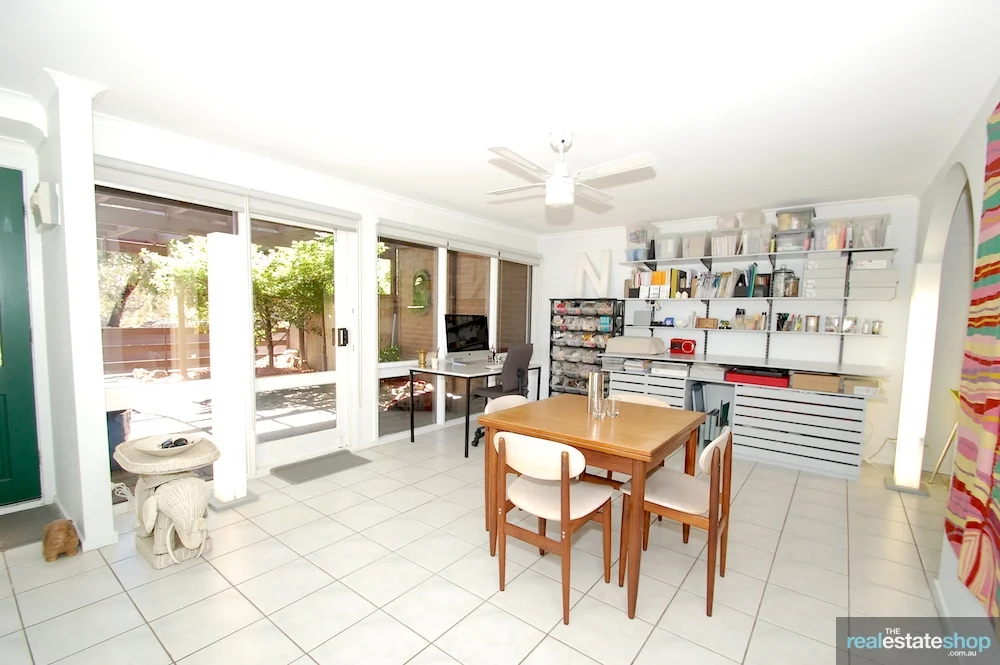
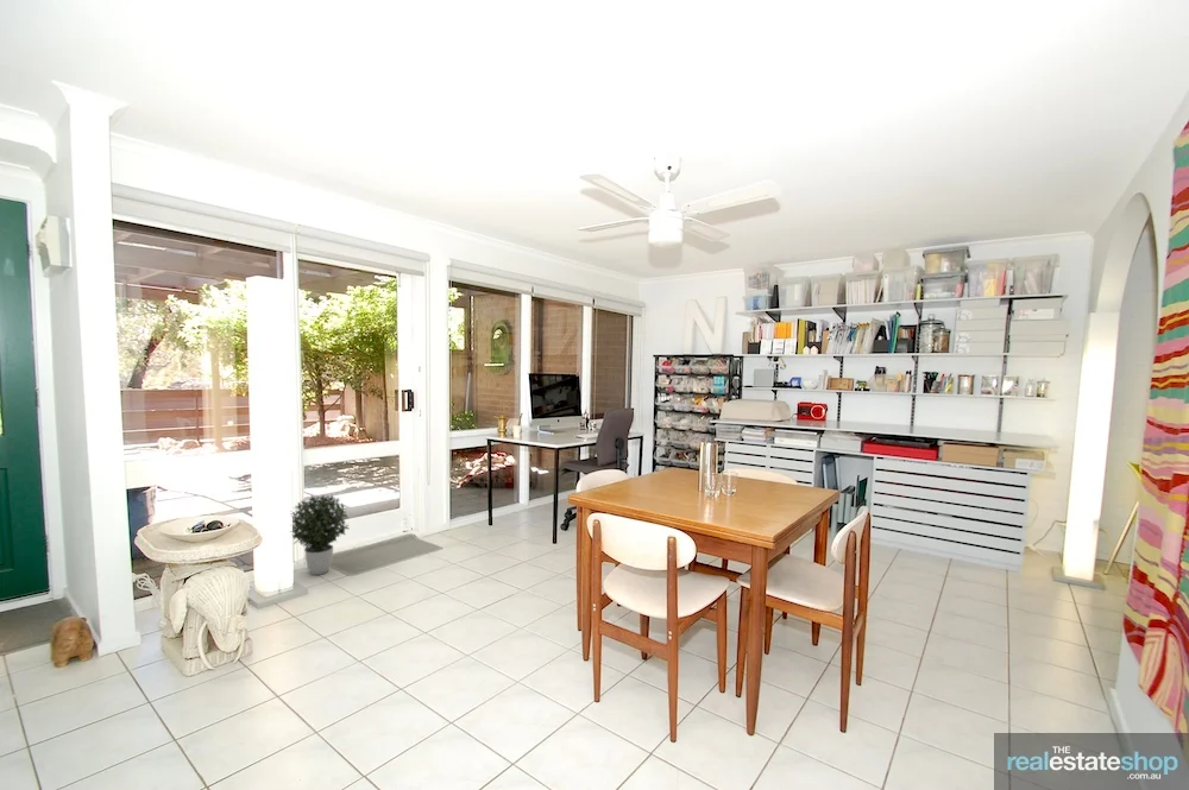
+ potted plant (320, 533)
